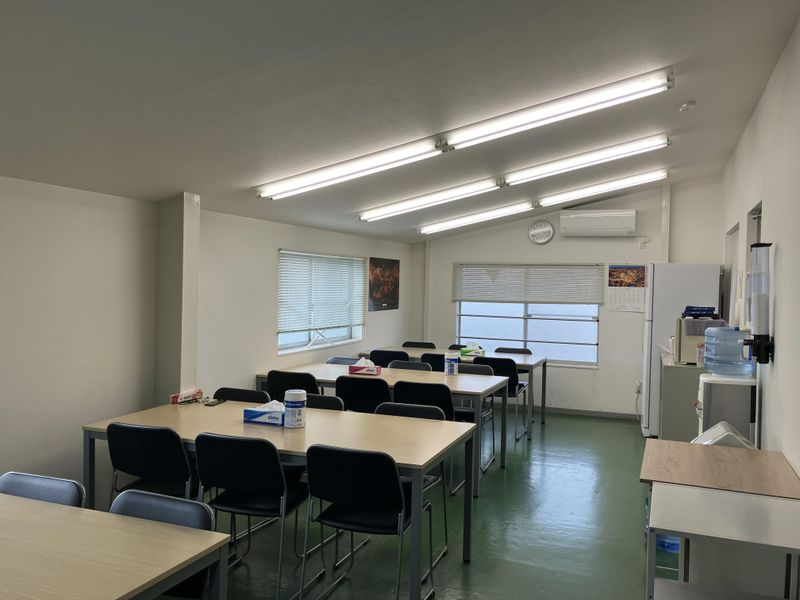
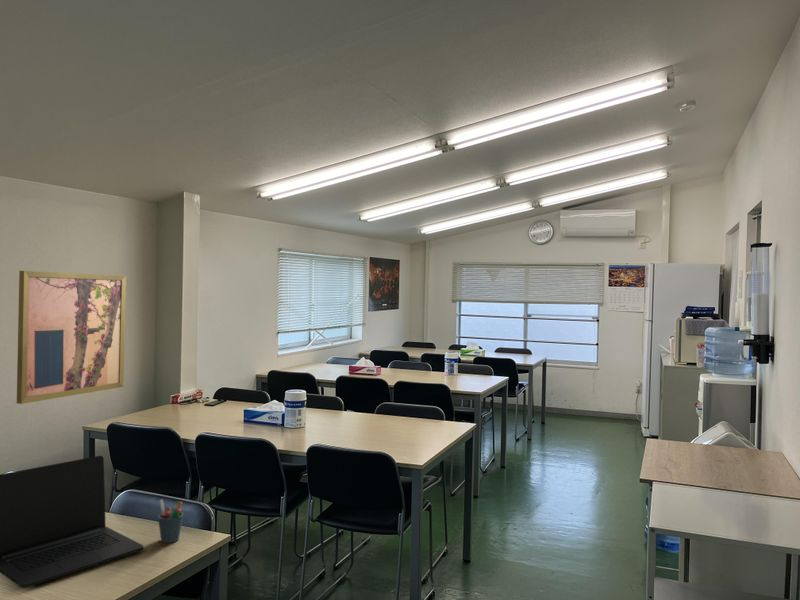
+ pen holder (170, 520)
+ laptop (67, 515)
+ wall art (76, 333)
